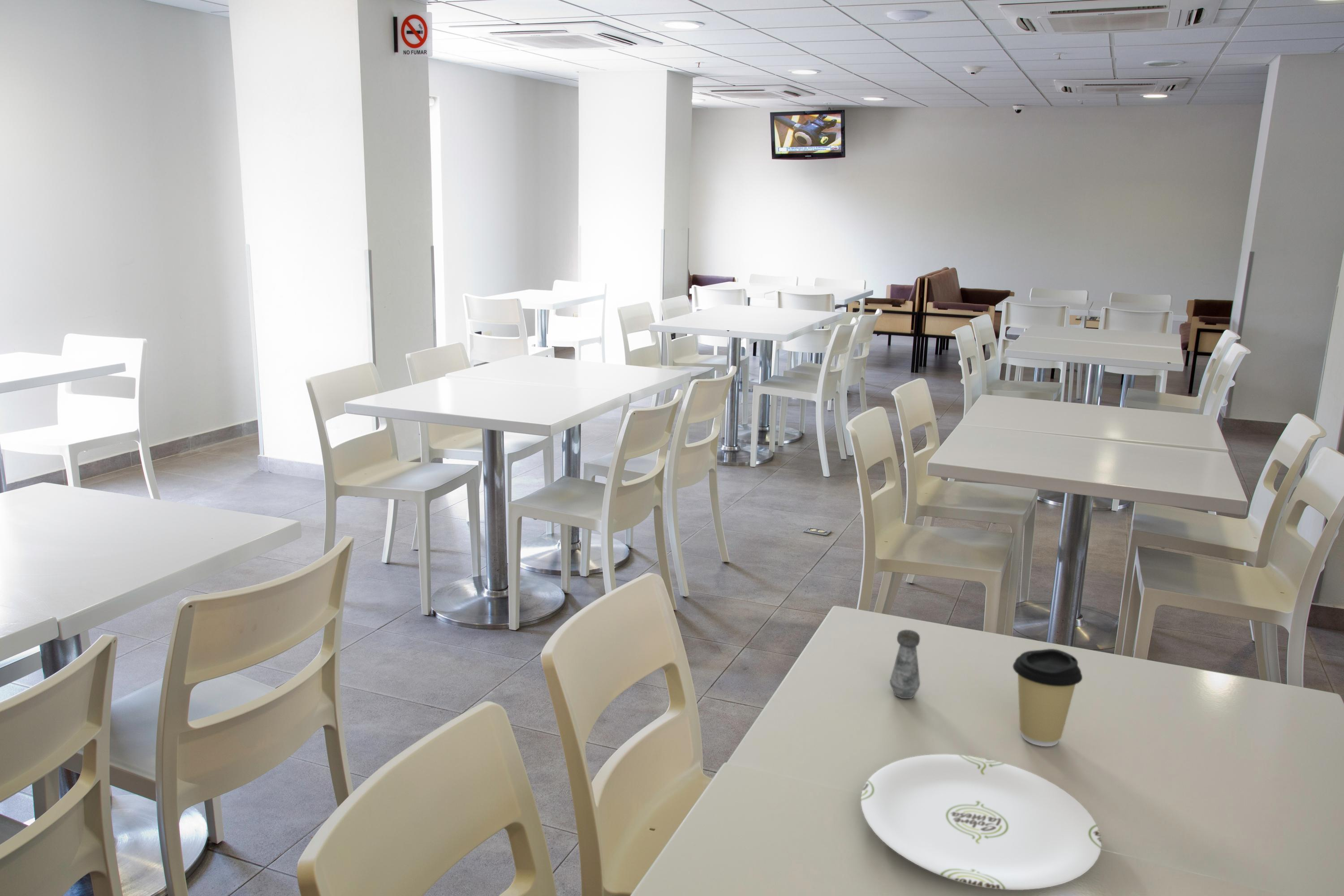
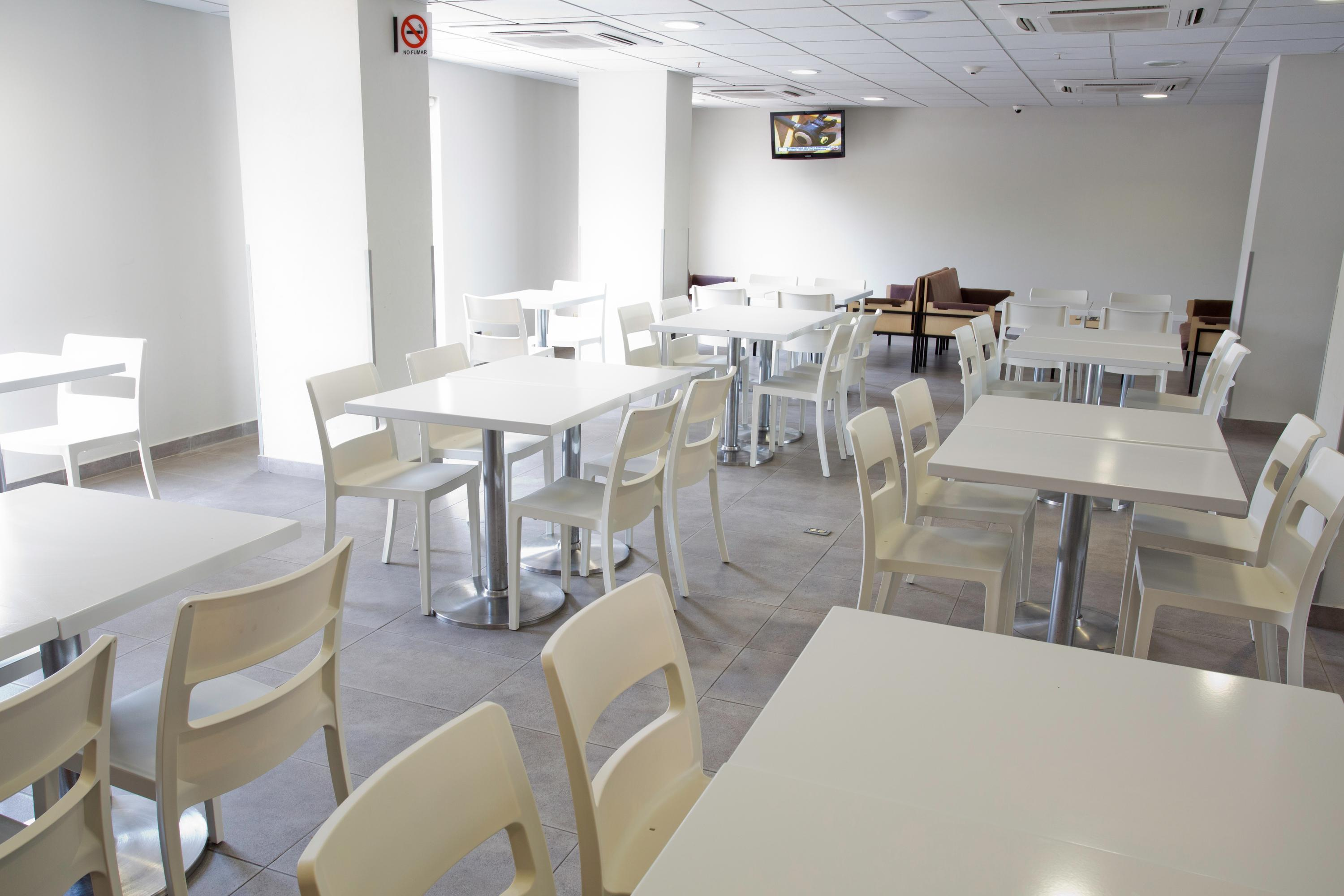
- plate (976, 822)
- salt shaker (906, 663)
- coffee cup (1044, 698)
